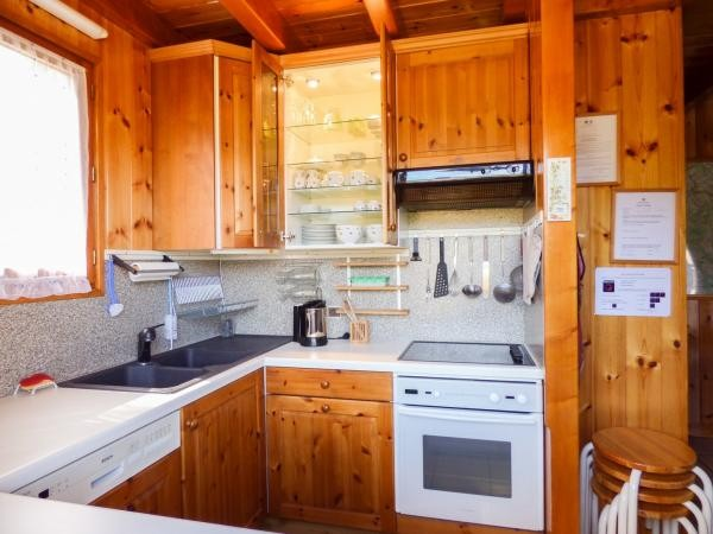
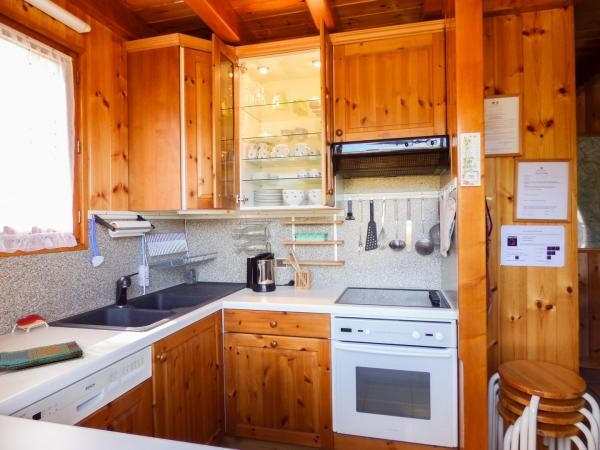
+ dish towel (40, 354)
